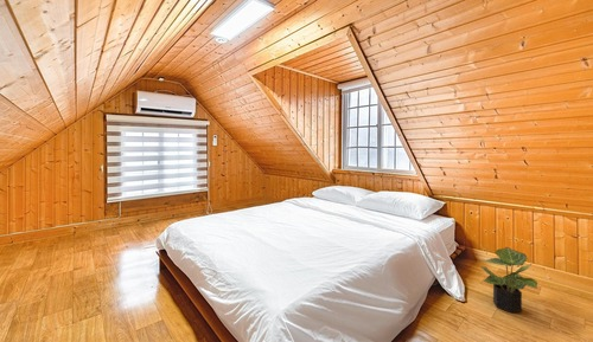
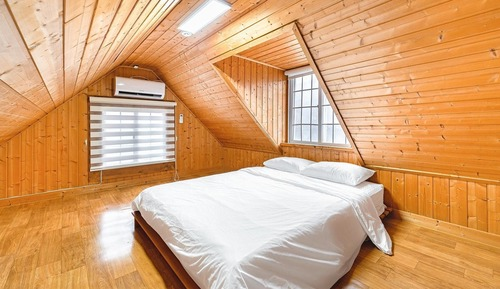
- potted plant (511, 279)
